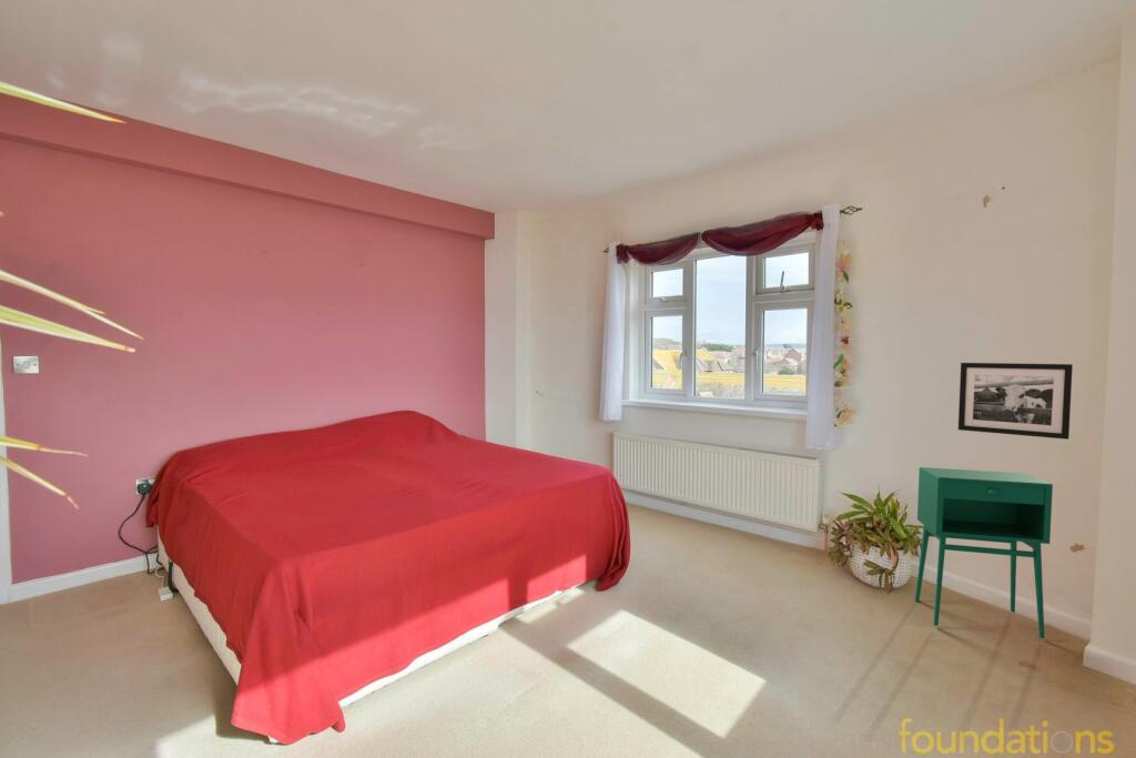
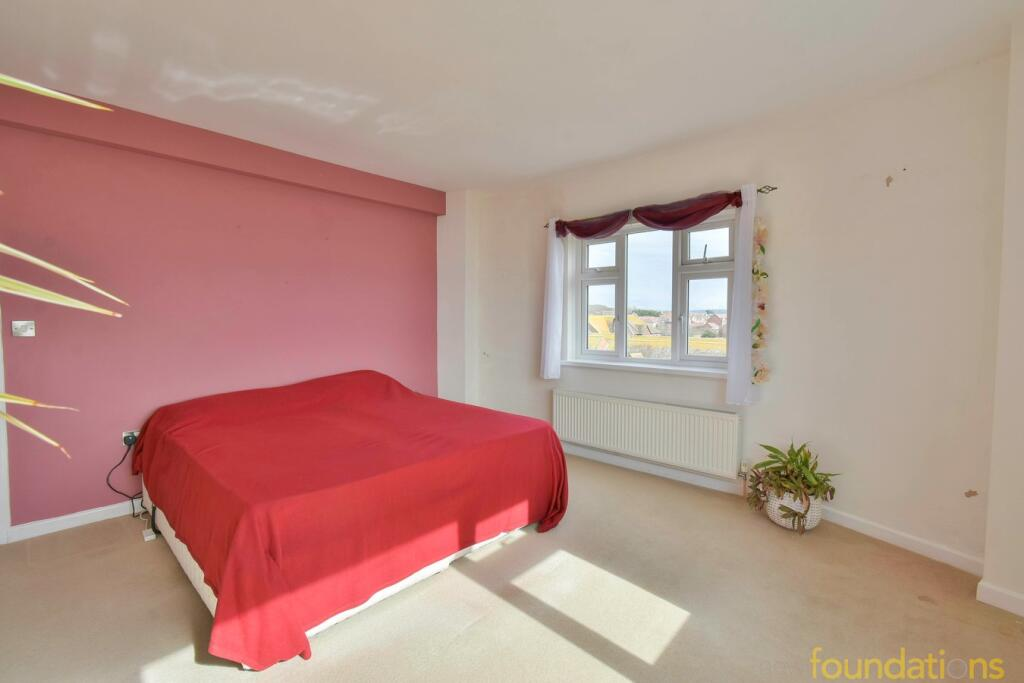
- storage cabinet (977, 547)
- picture frame (1012, 398)
